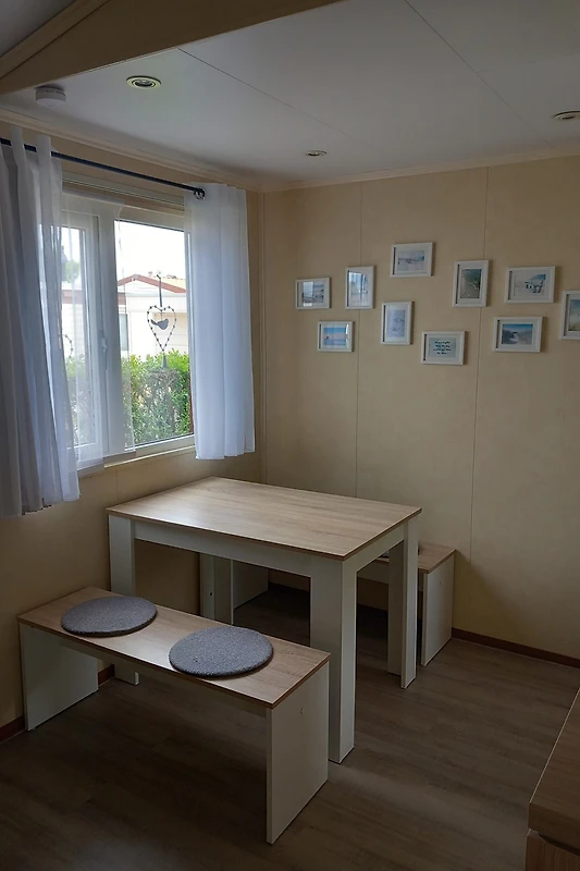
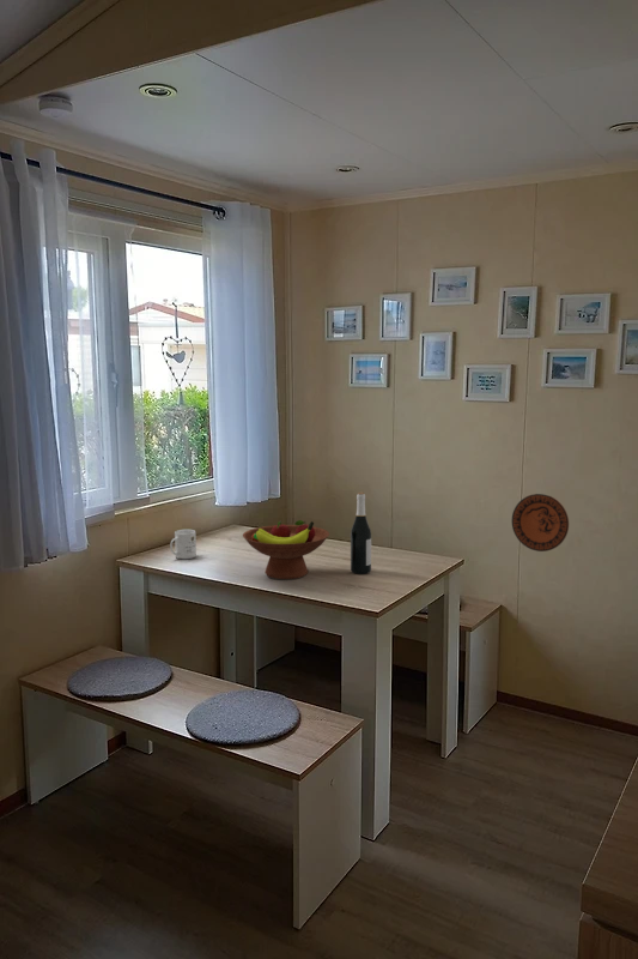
+ decorative plate (540, 521)
+ mug (182, 544)
+ wine bottle (360, 532)
+ fruit bowl (286, 545)
